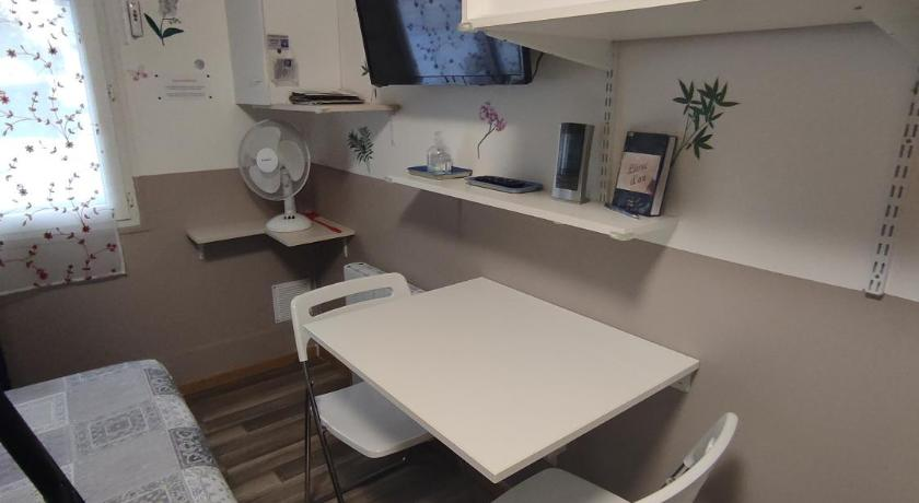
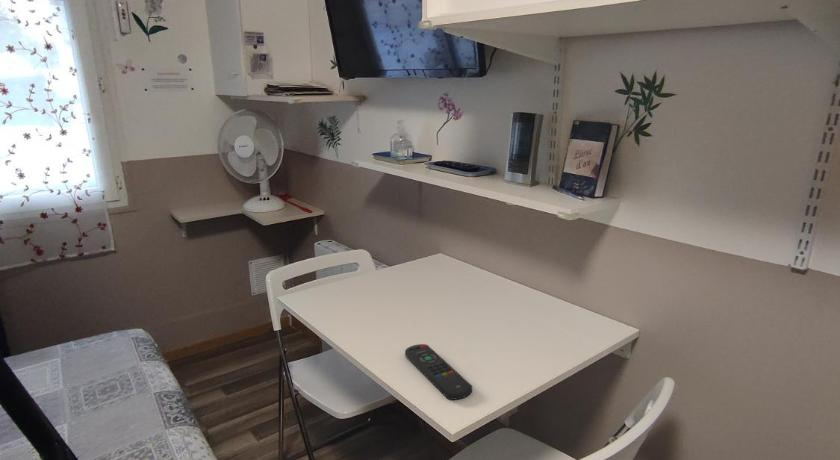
+ remote control (436, 369)
